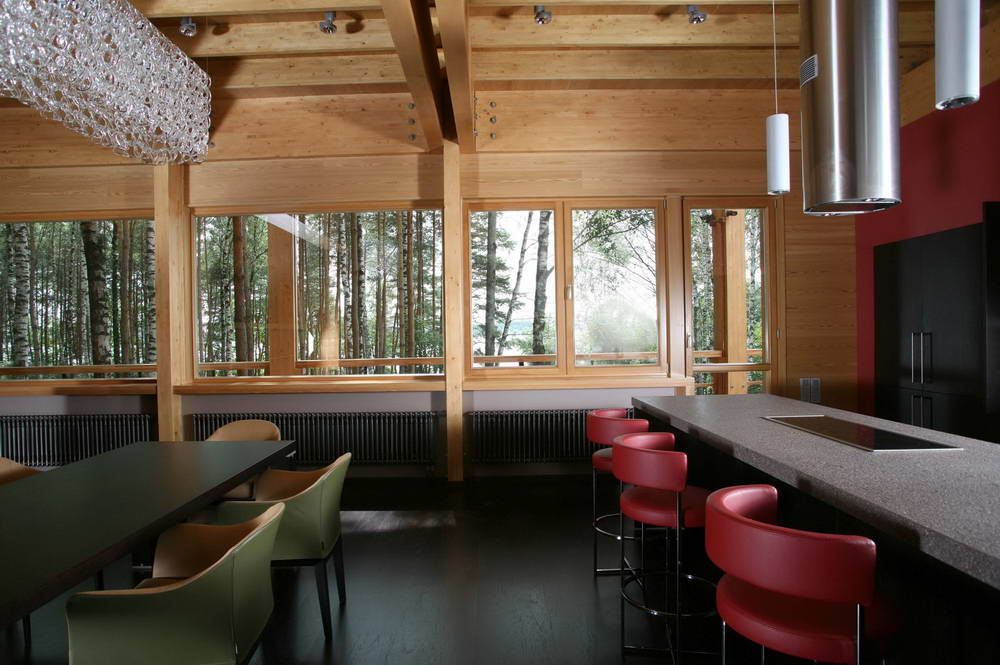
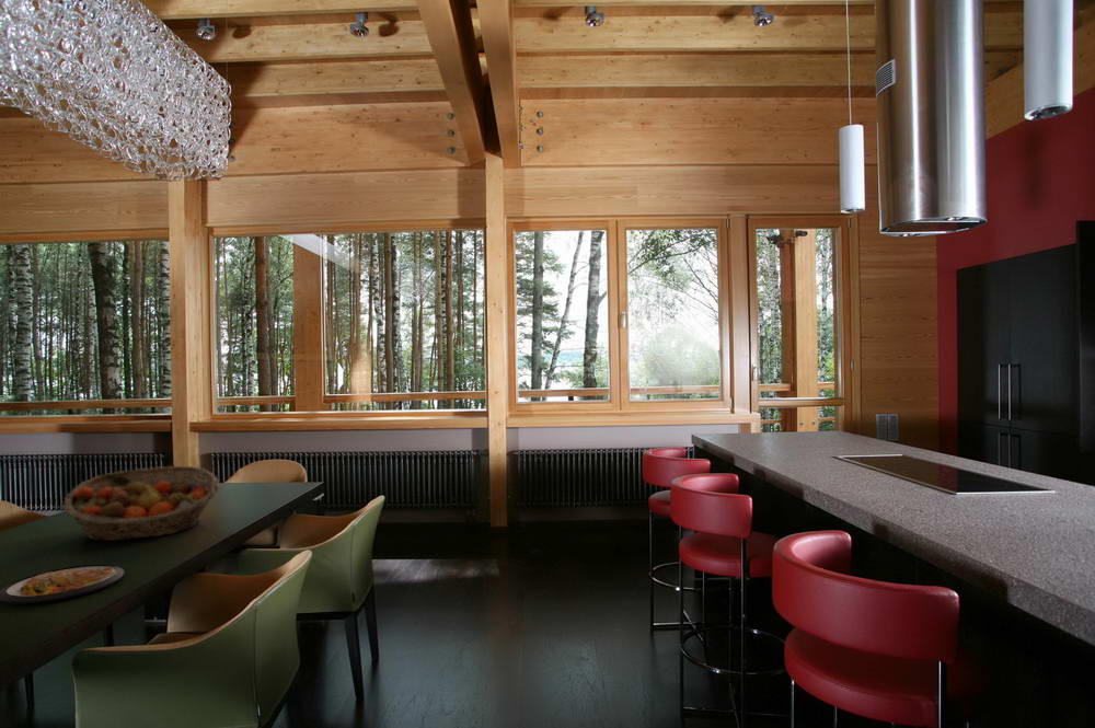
+ fruit basket (145, 501)
+ dish (64, 579)
